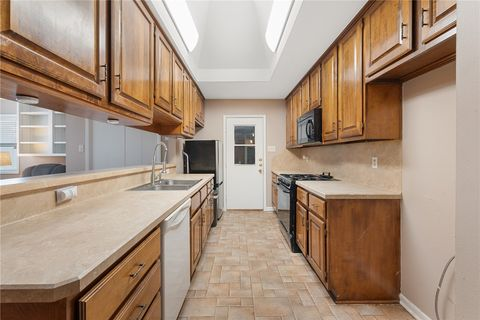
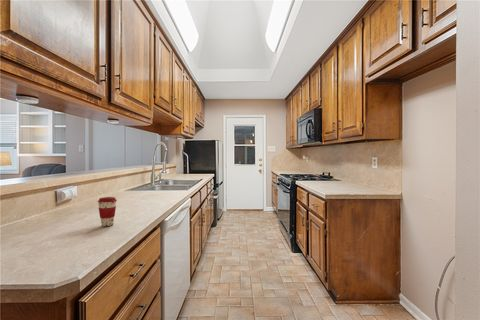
+ coffee cup (107, 211)
